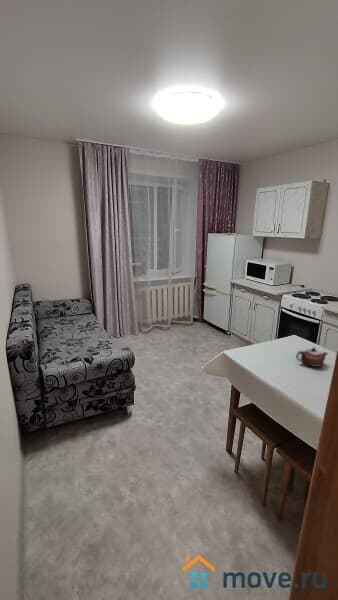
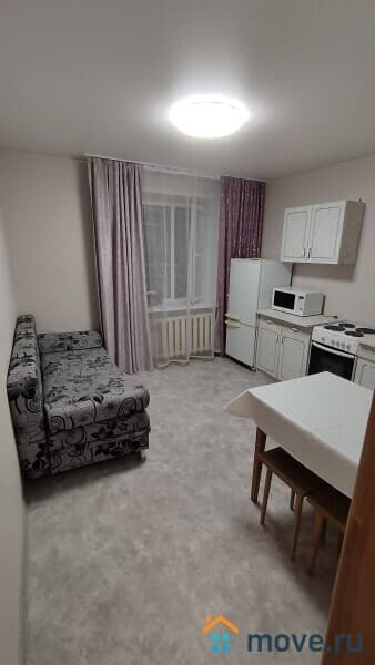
- teapot (311, 355)
